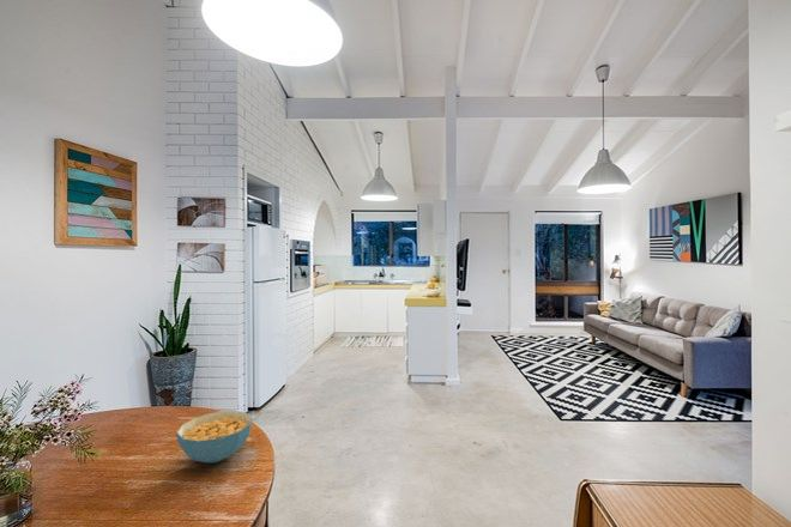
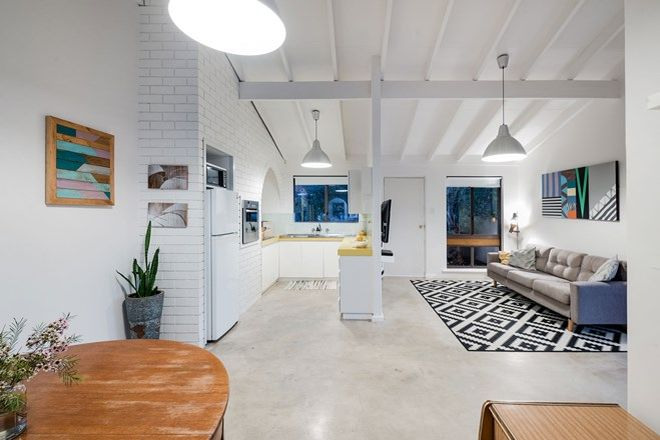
- cereal bowl (216, 441)
